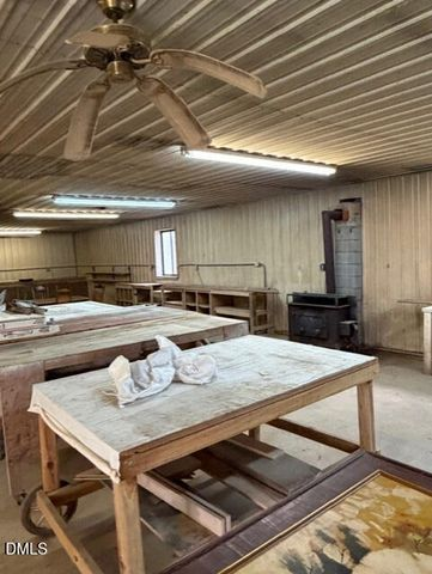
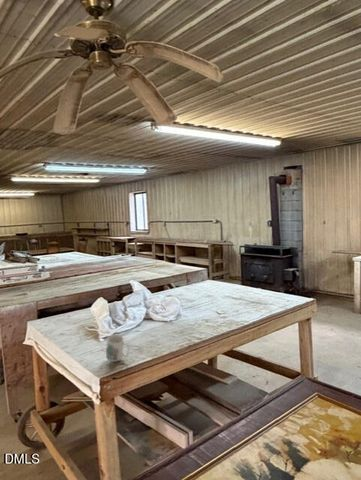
+ mug (117, 347)
